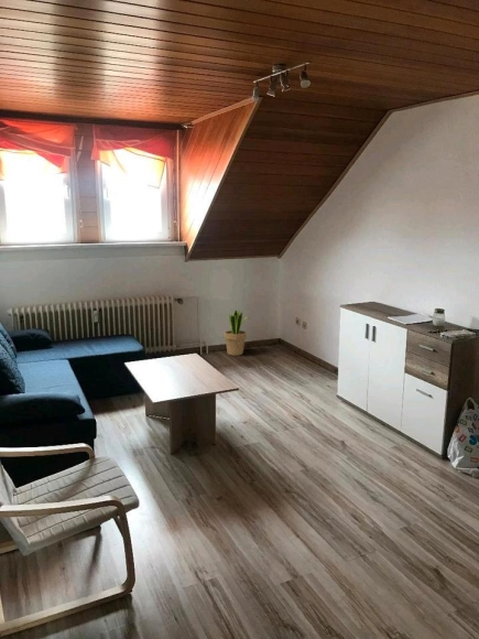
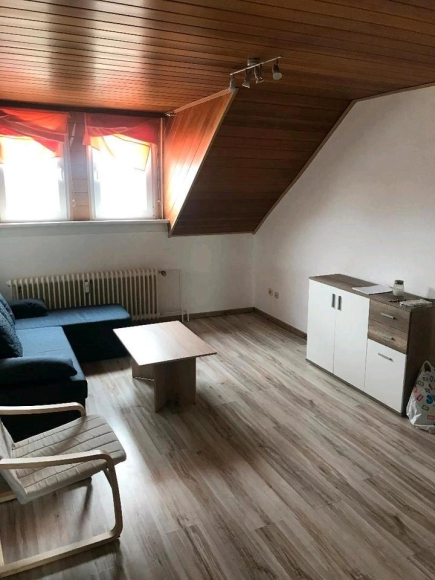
- potted plant (237, 332)
